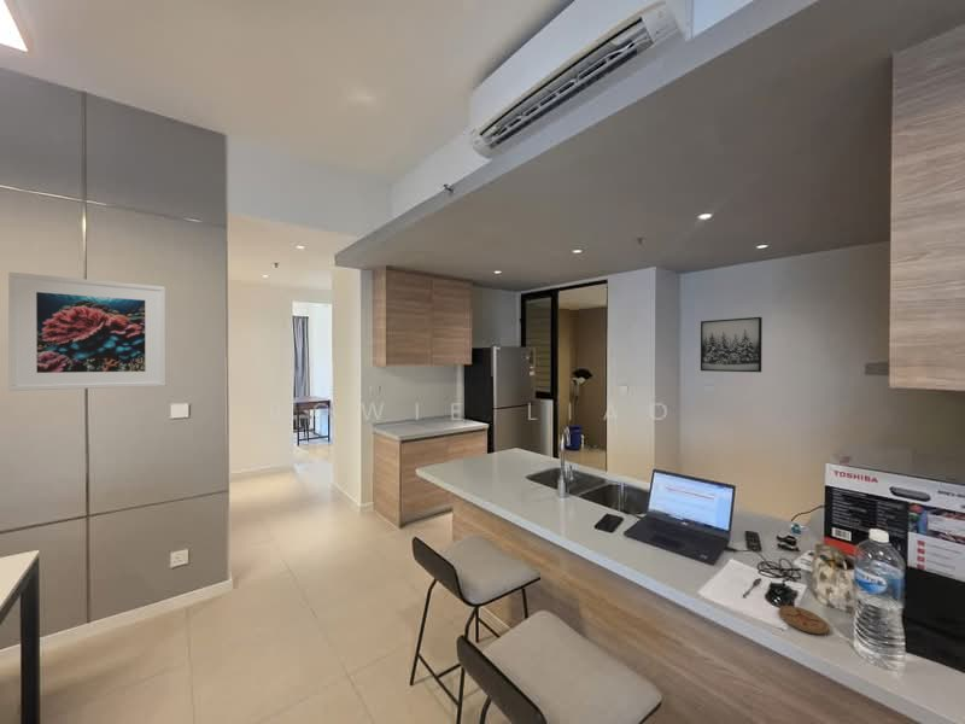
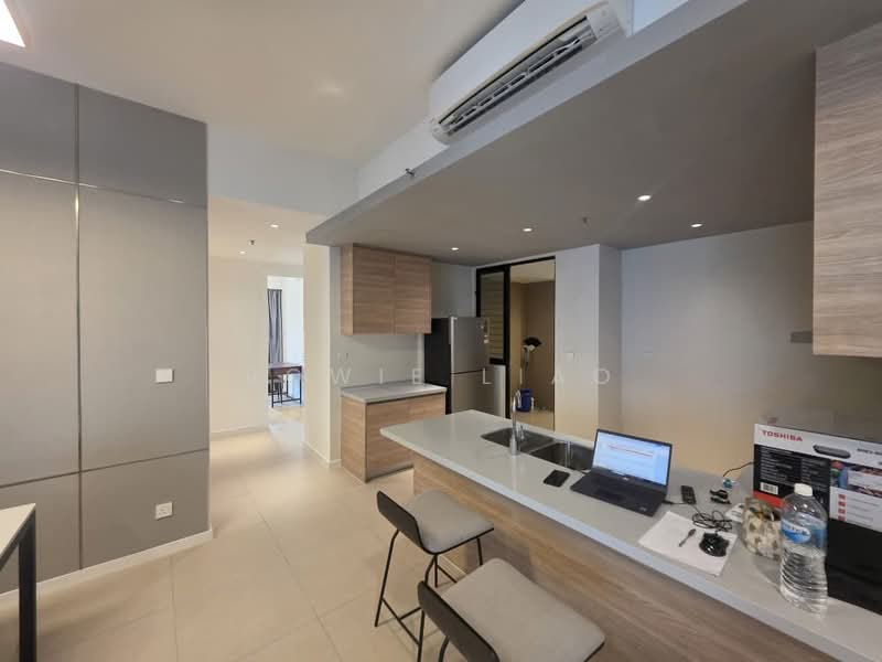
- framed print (94, 334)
- coaster (802, 619)
- wall art (729, 345)
